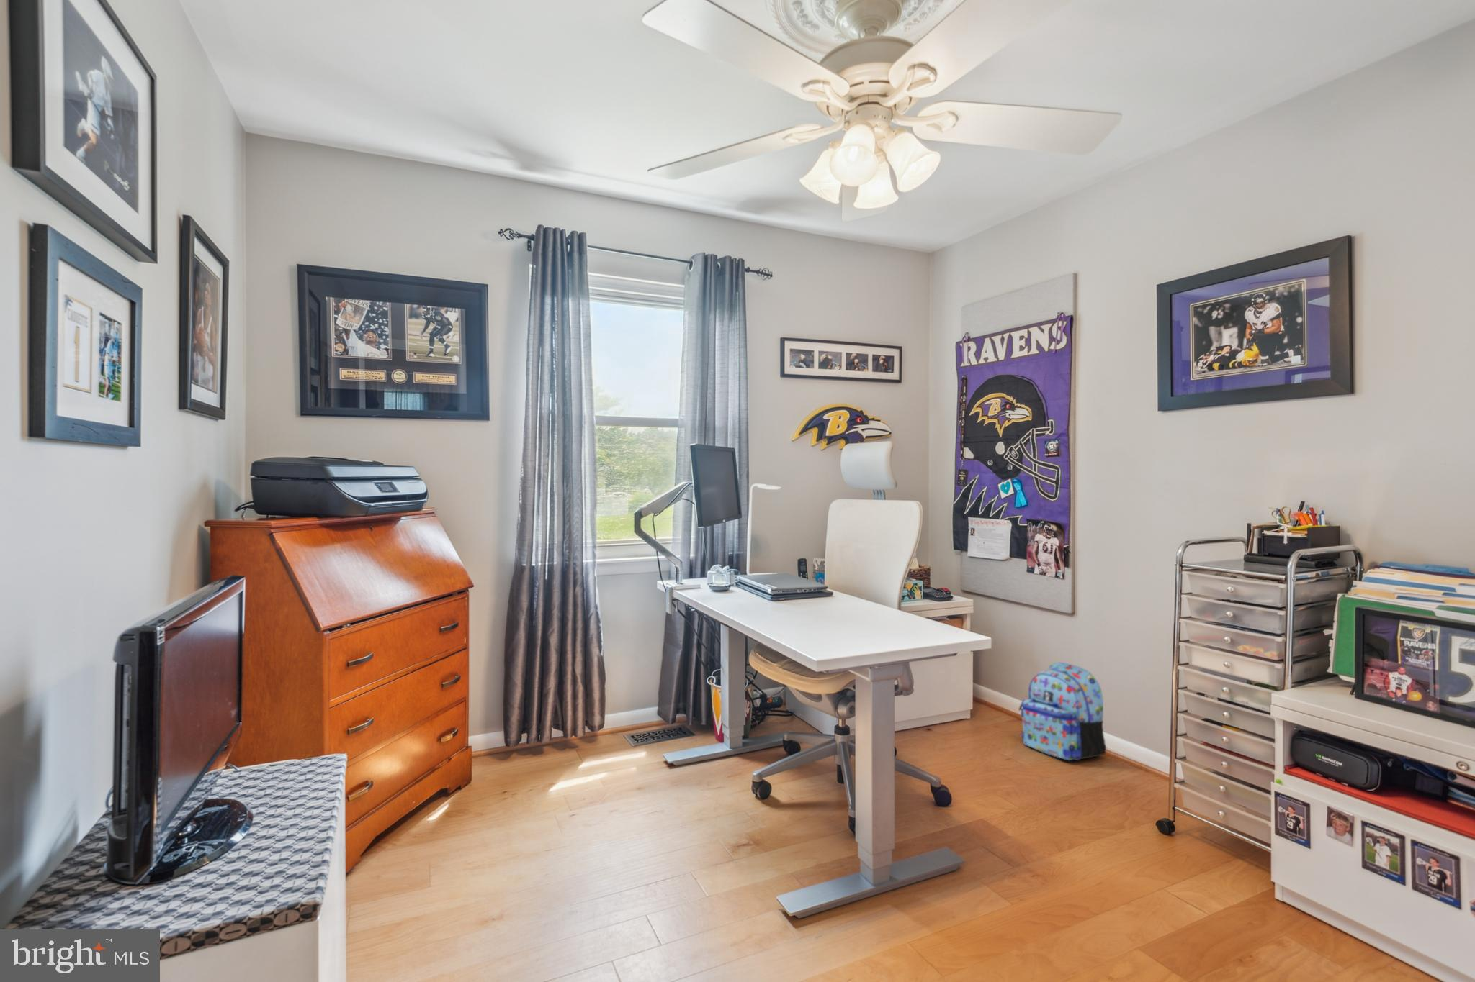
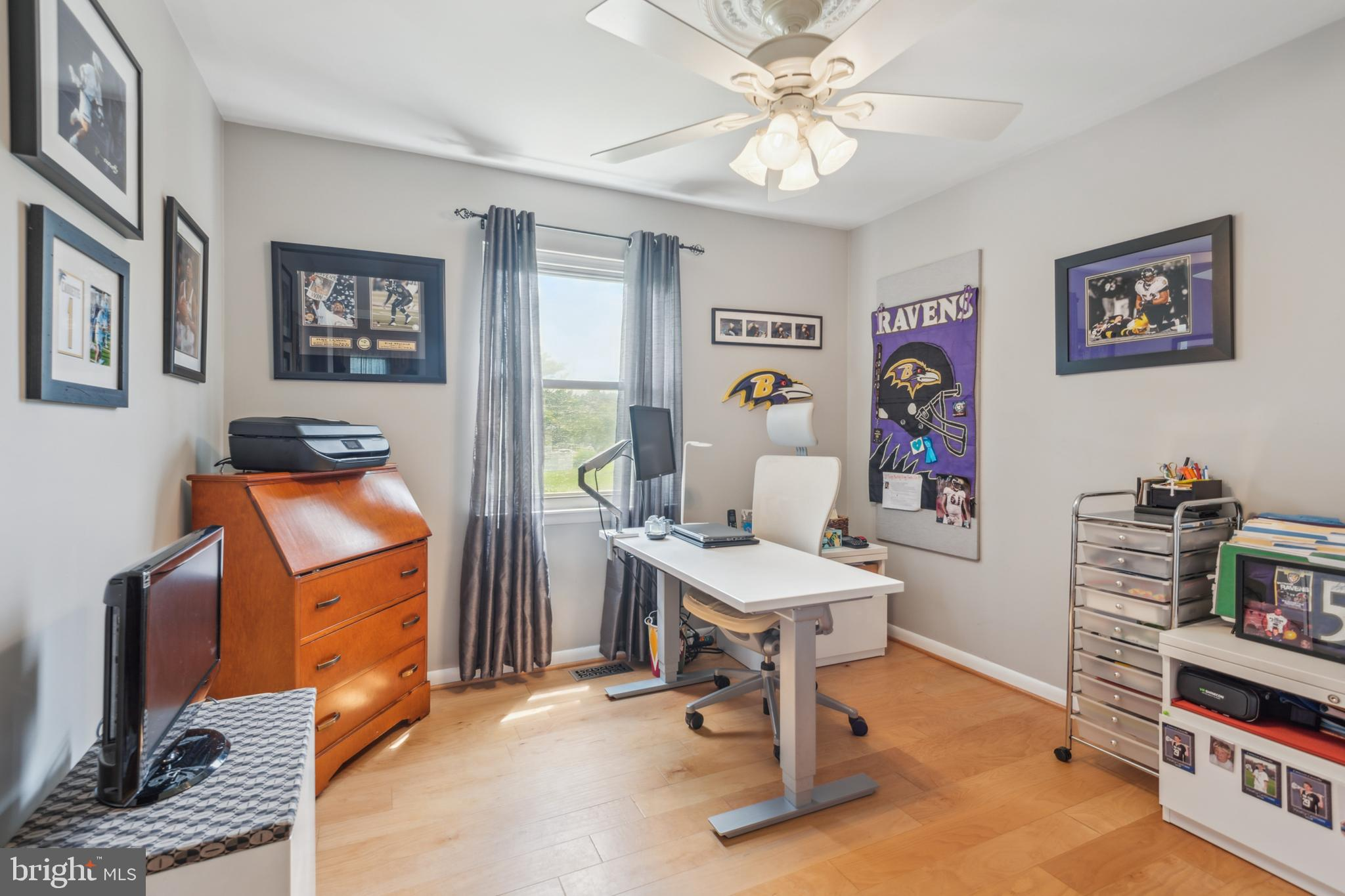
- backpack (1060, 708)
